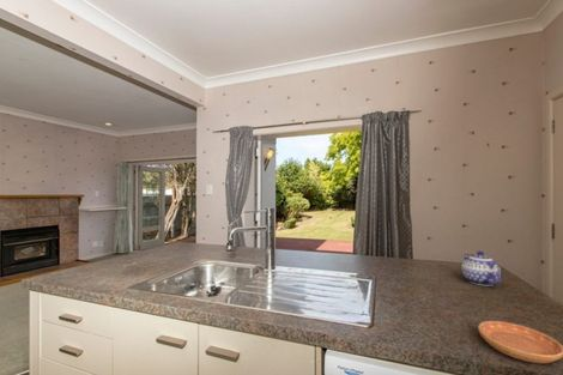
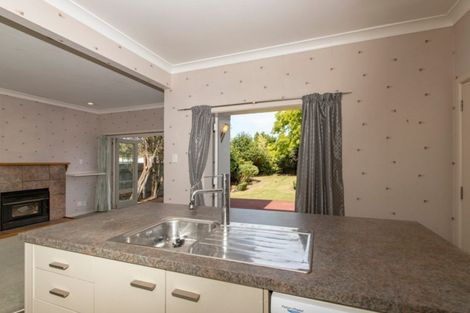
- saucer (517, 341)
- teapot (480, 266)
